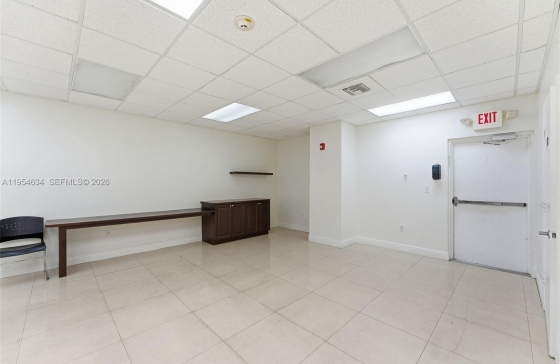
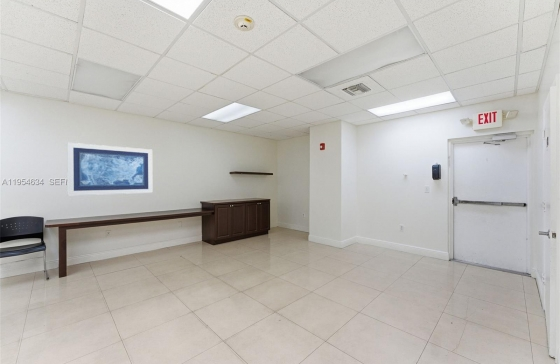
+ wall art (114, 170)
